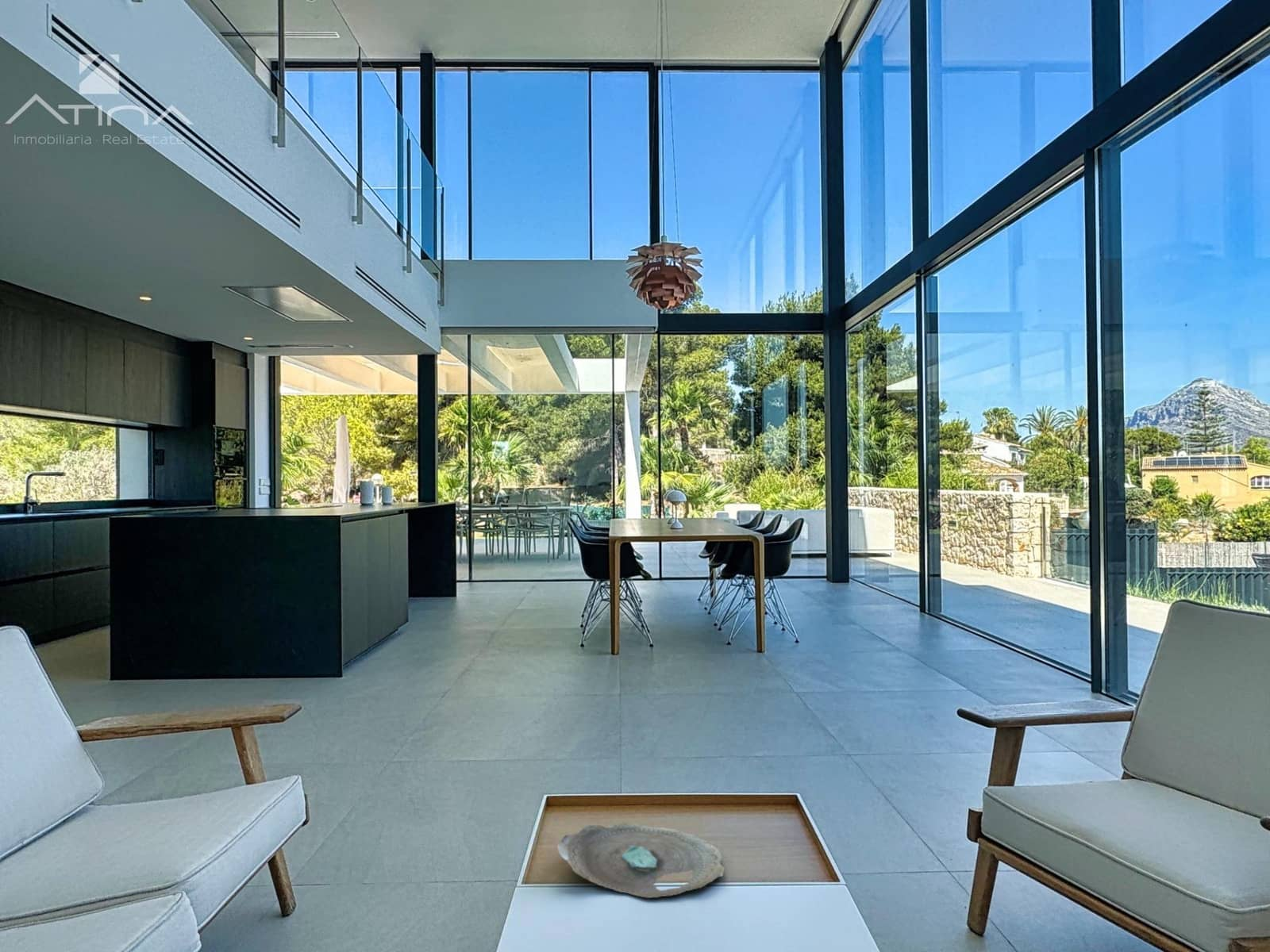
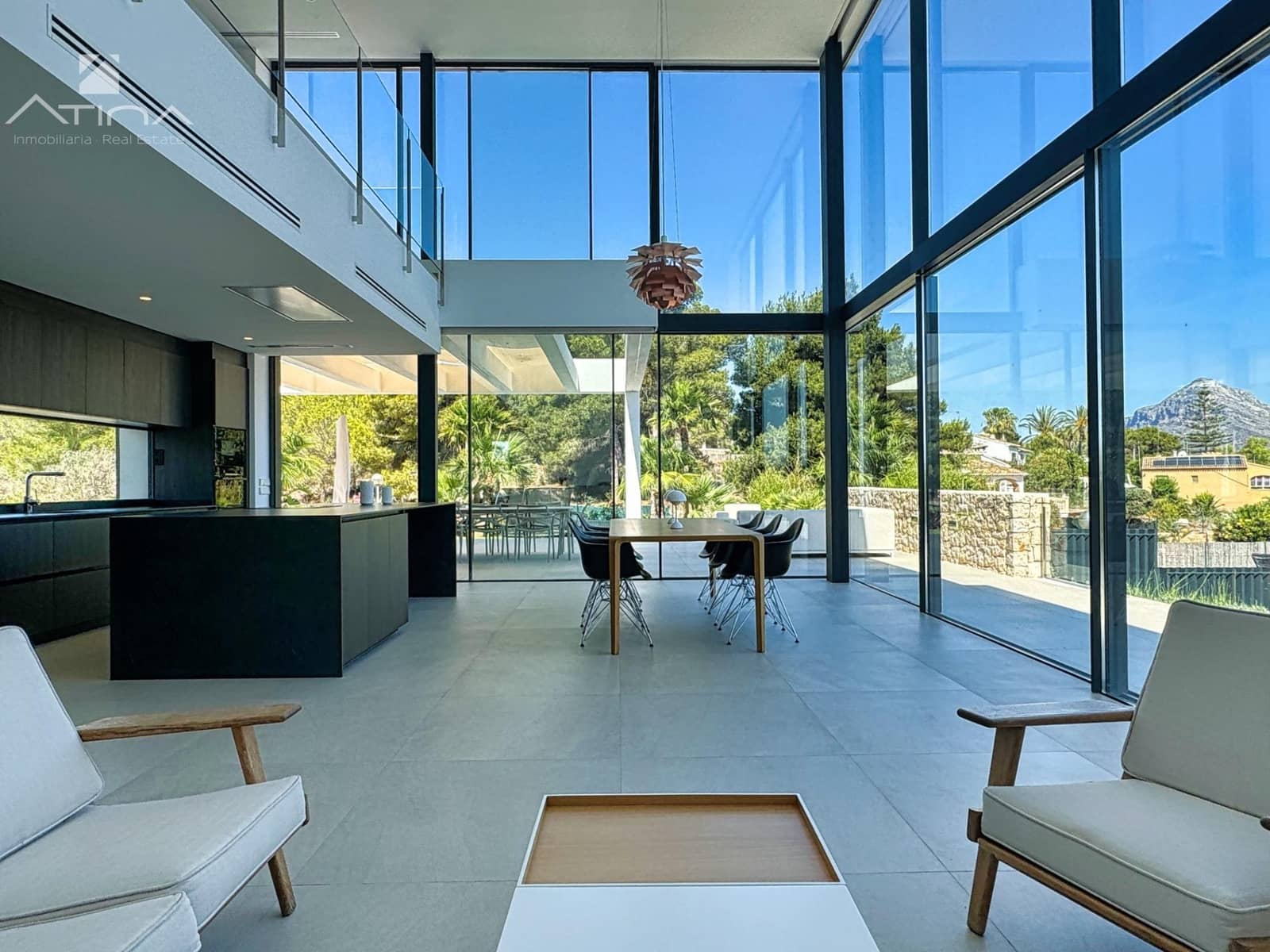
- decorative bowl (642, 851)
